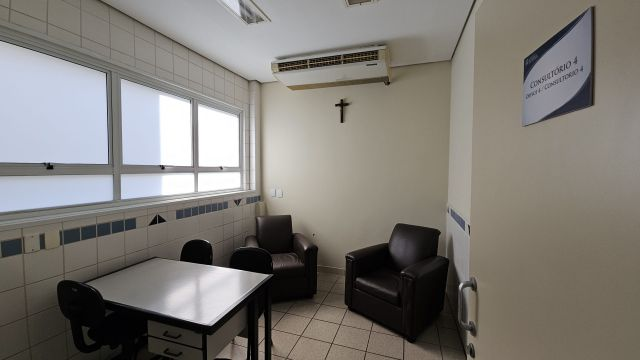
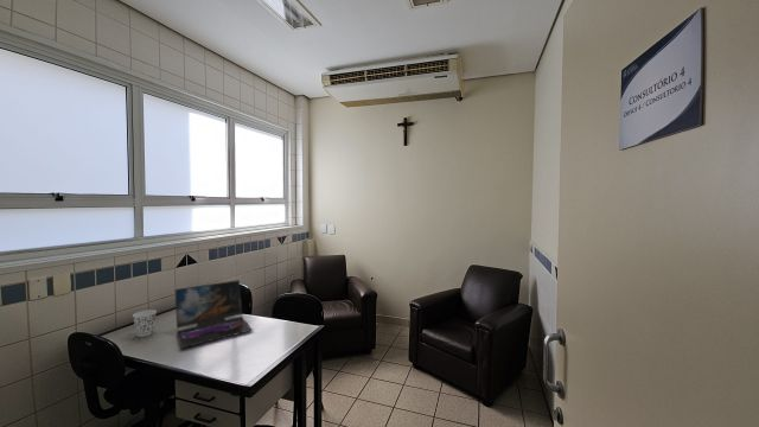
+ laptop (213, 310)
+ cup (145, 323)
